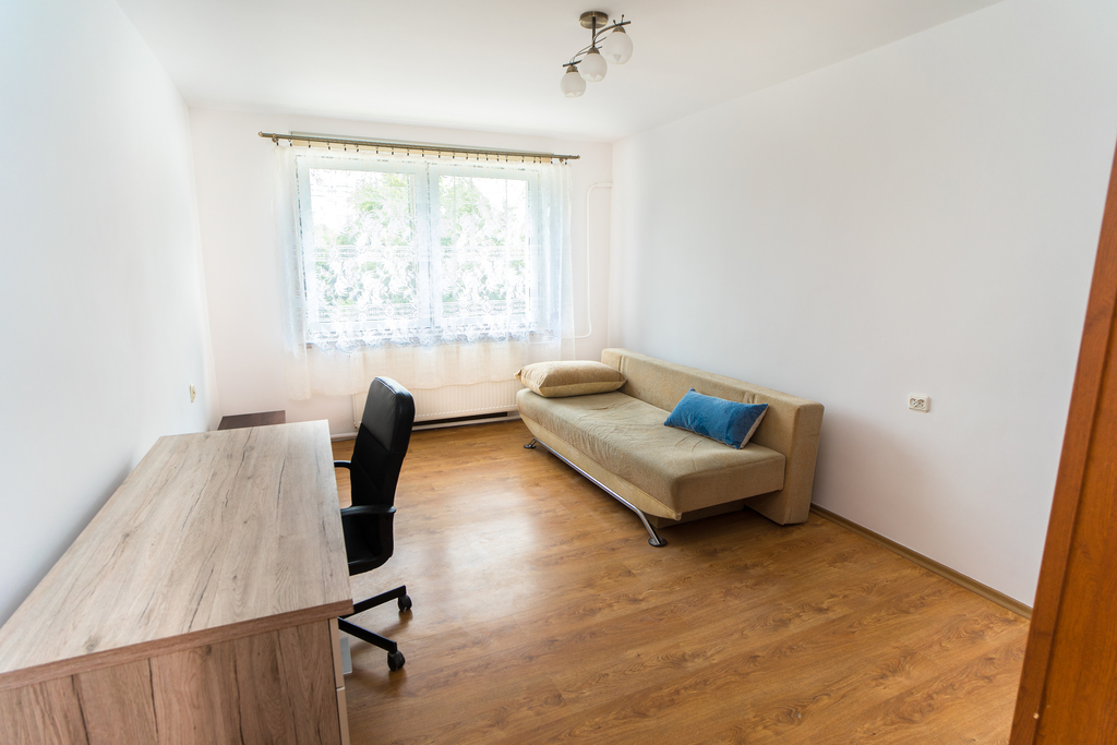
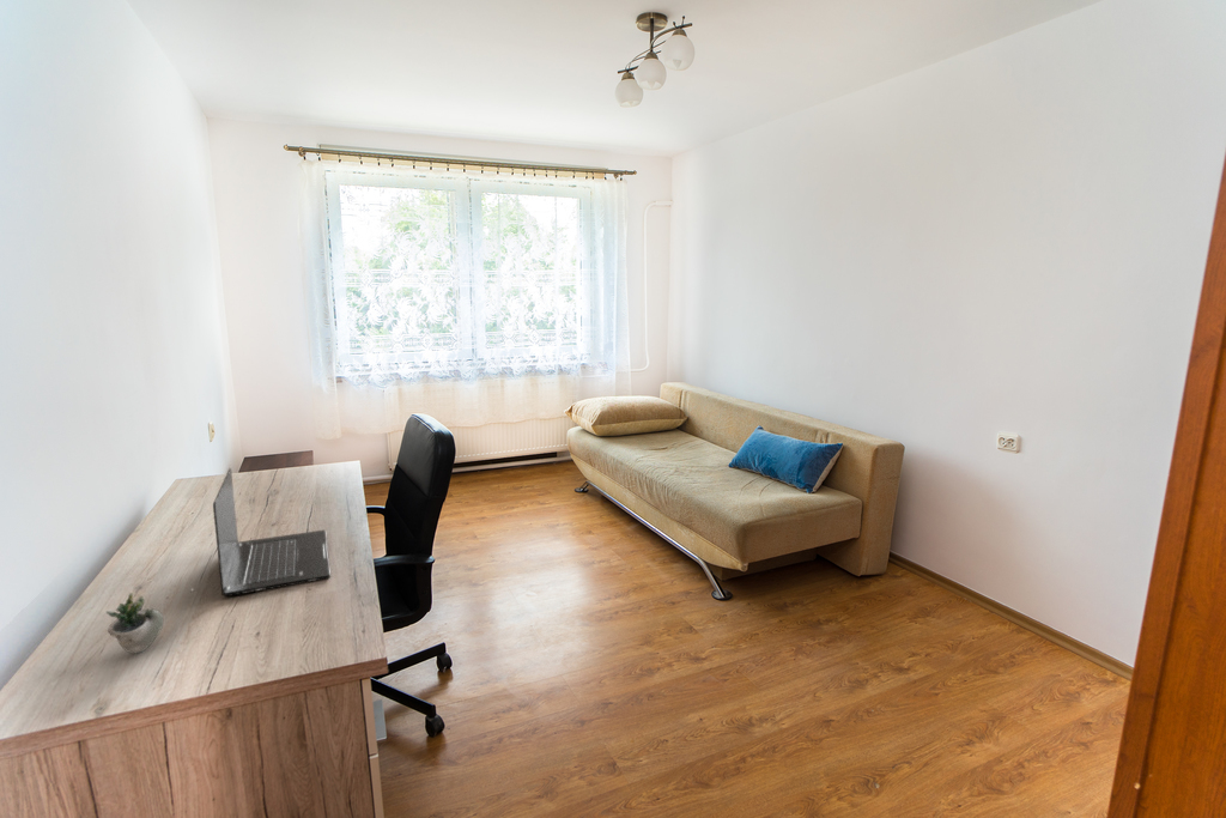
+ laptop (281, 535)
+ succulent plant (154, 617)
